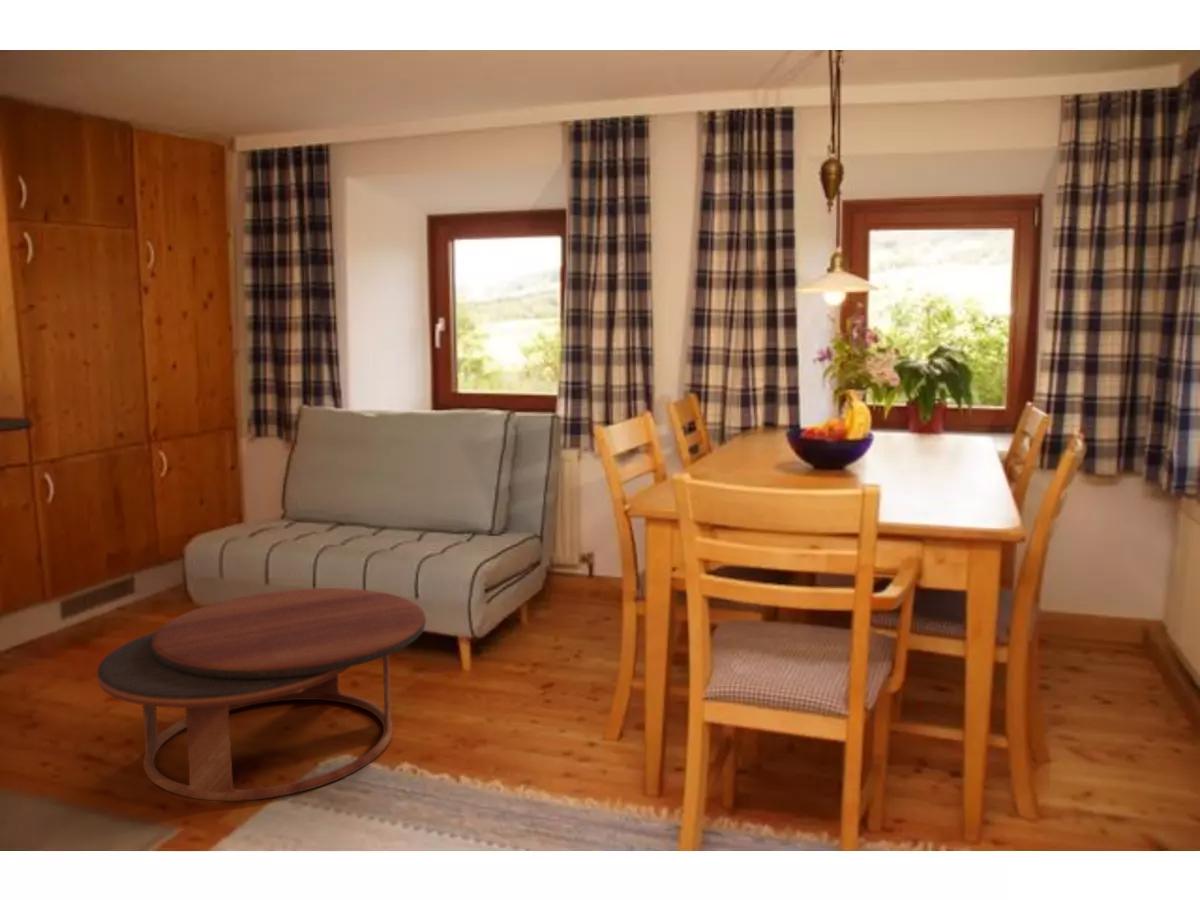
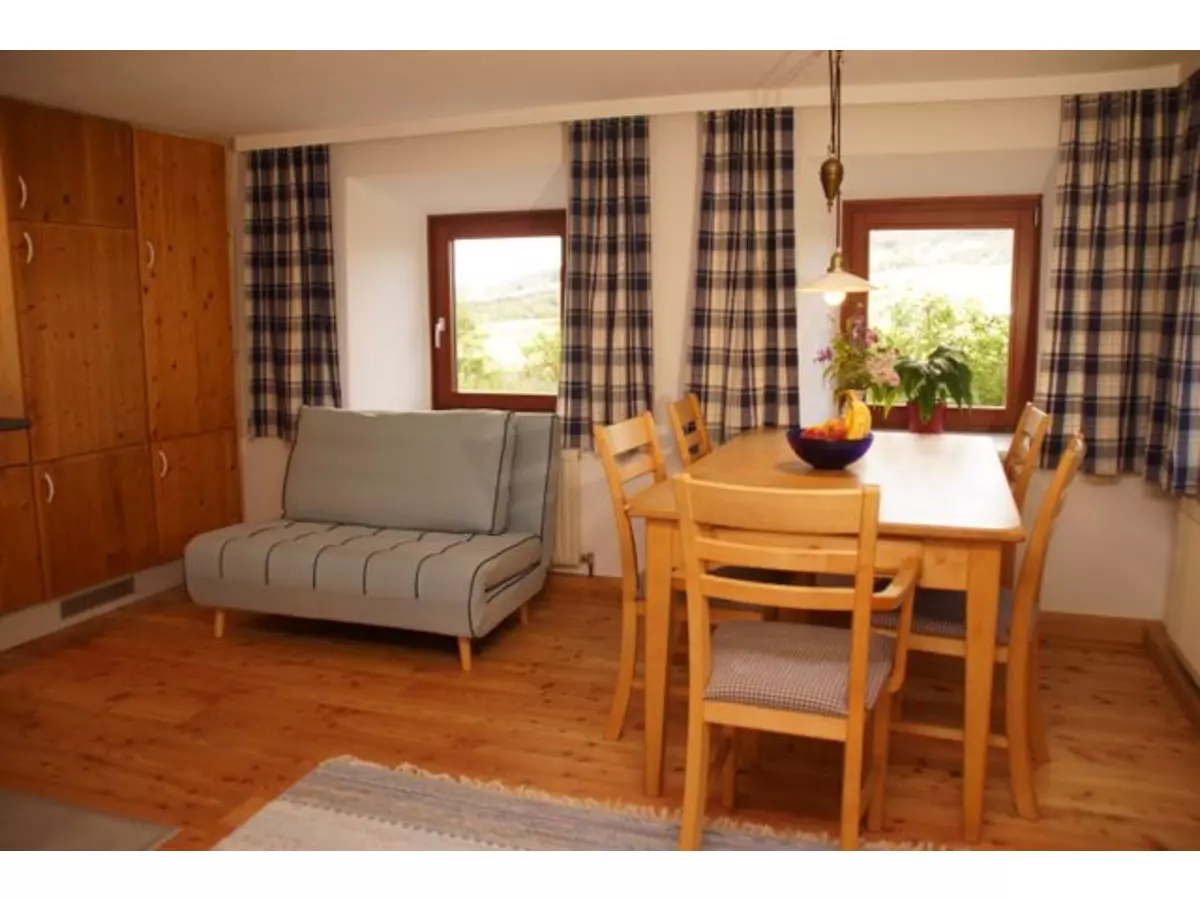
- coffee table (273, 685)
